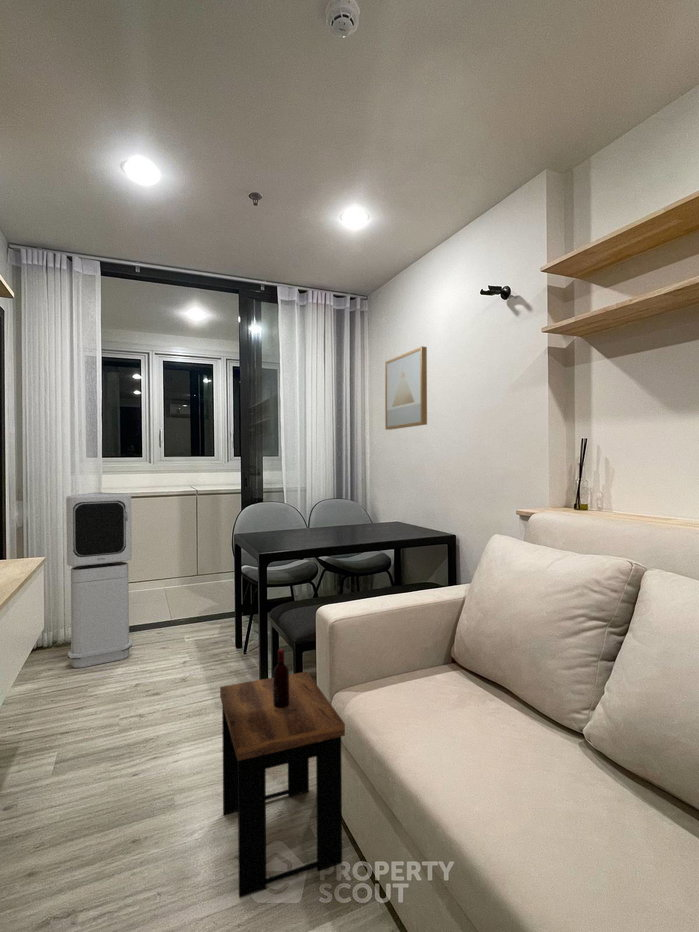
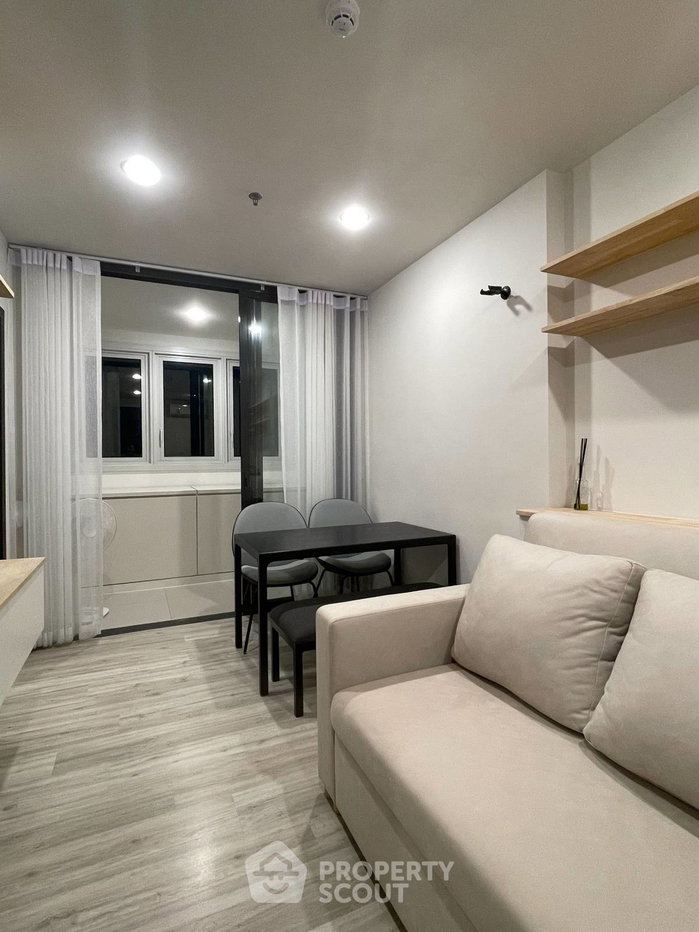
- air purifier (99, 574)
- wall art (404, 391)
- side table (277, 742)
